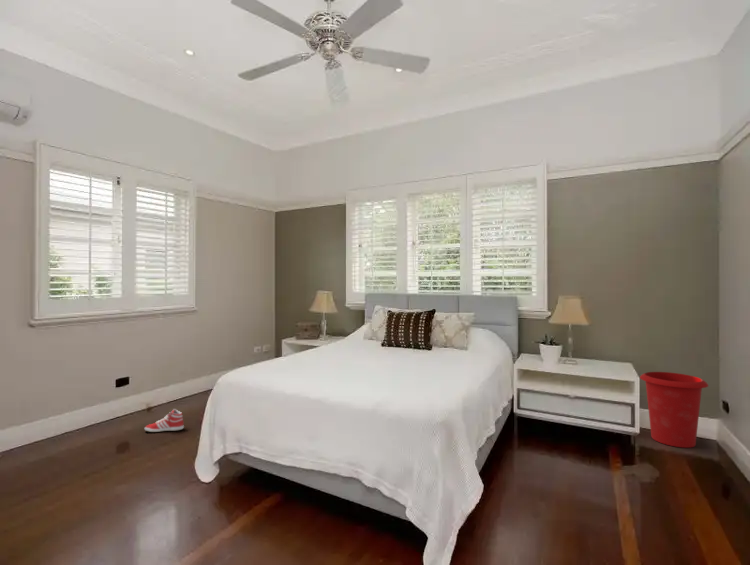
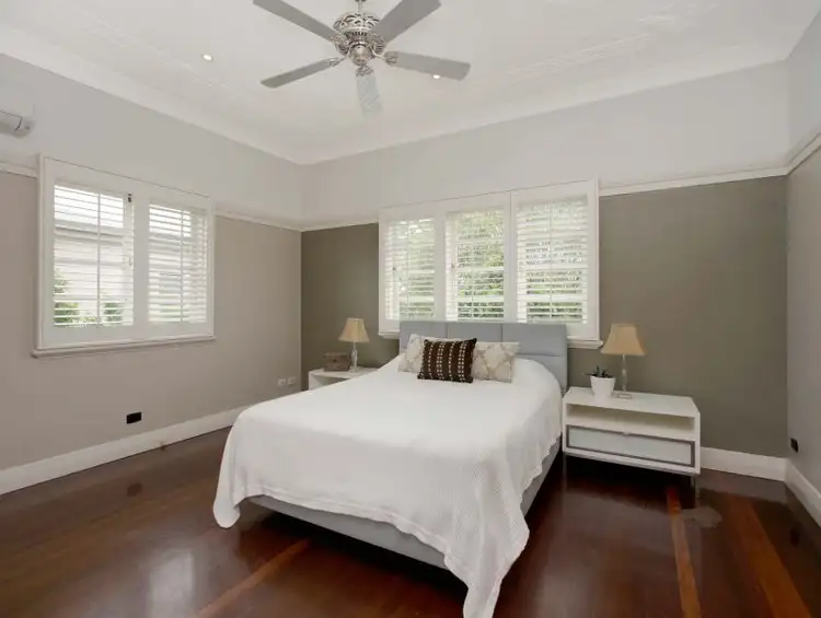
- sneaker (164, 420)
- waste bin (672, 408)
